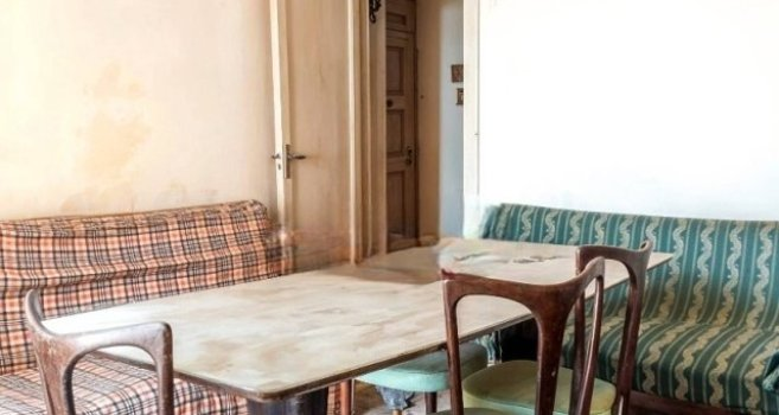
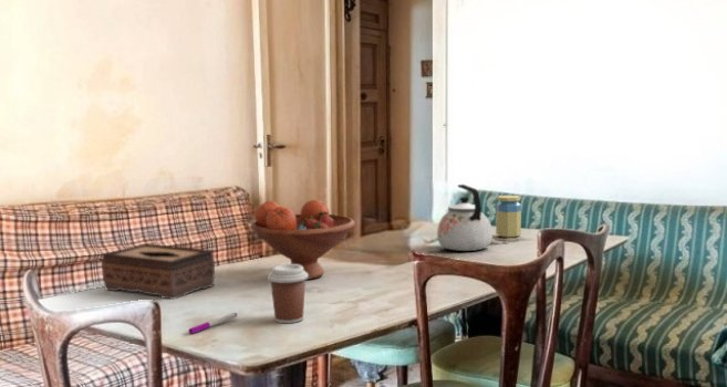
+ coffee cup (288, 293)
+ jar (508, 216)
+ kettle (464, 217)
+ pen (214, 322)
+ tissue box (158, 270)
+ fruit bowl (303, 238)
